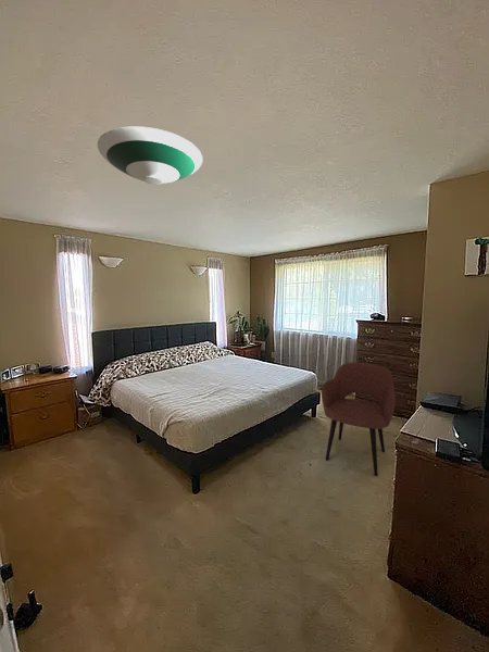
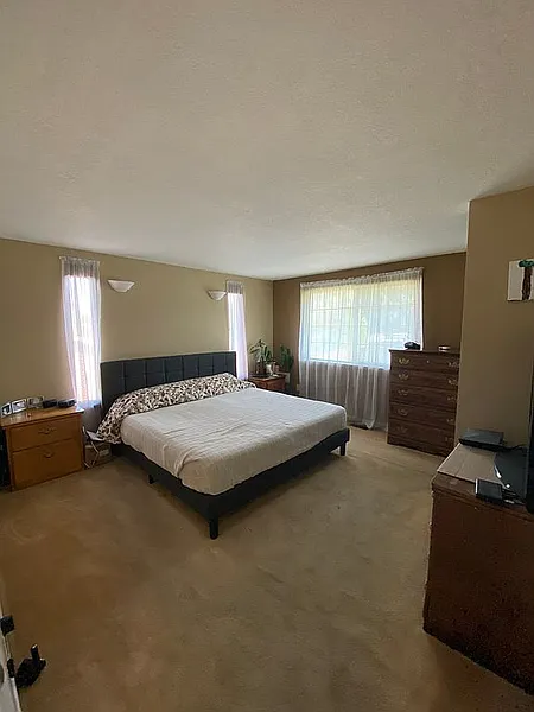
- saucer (153, 168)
- armchair (358, 412)
